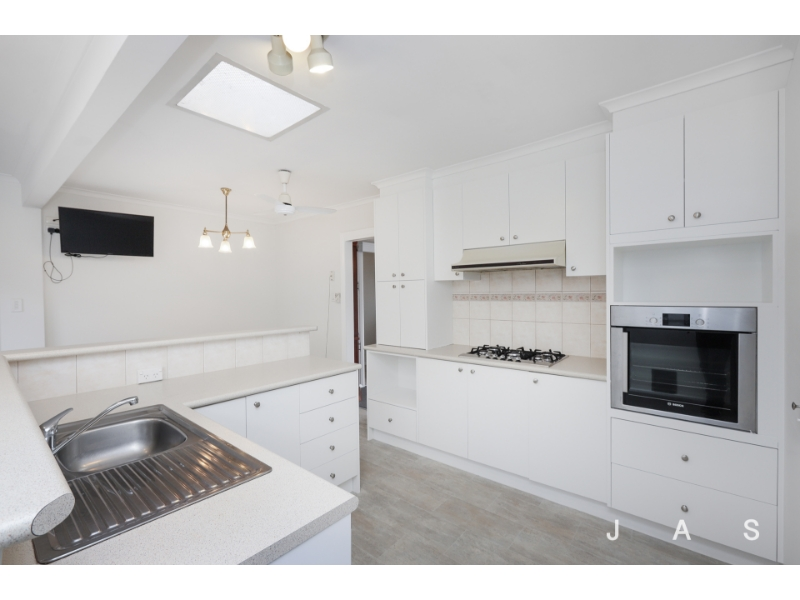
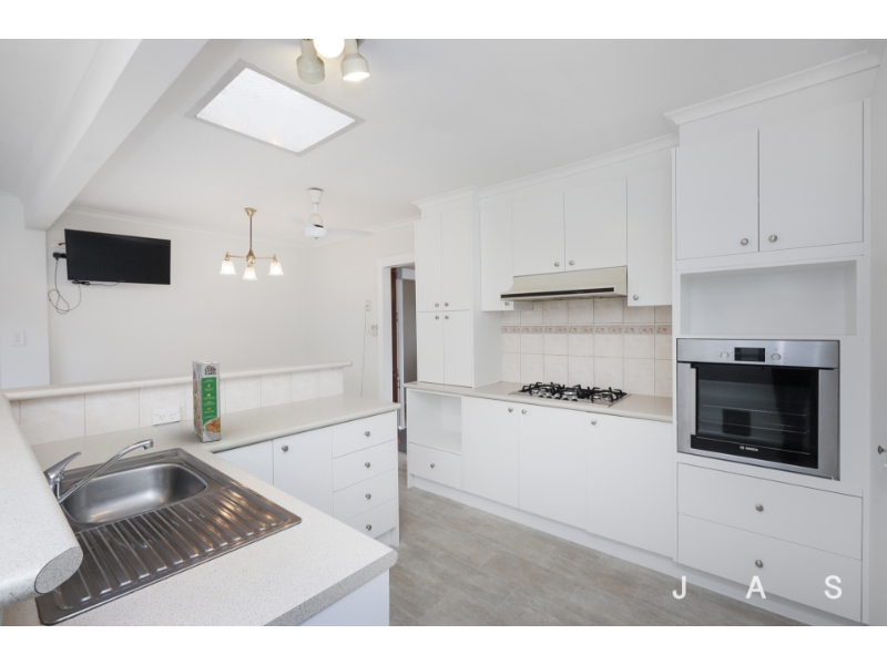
+ cereal box (205, 398)
